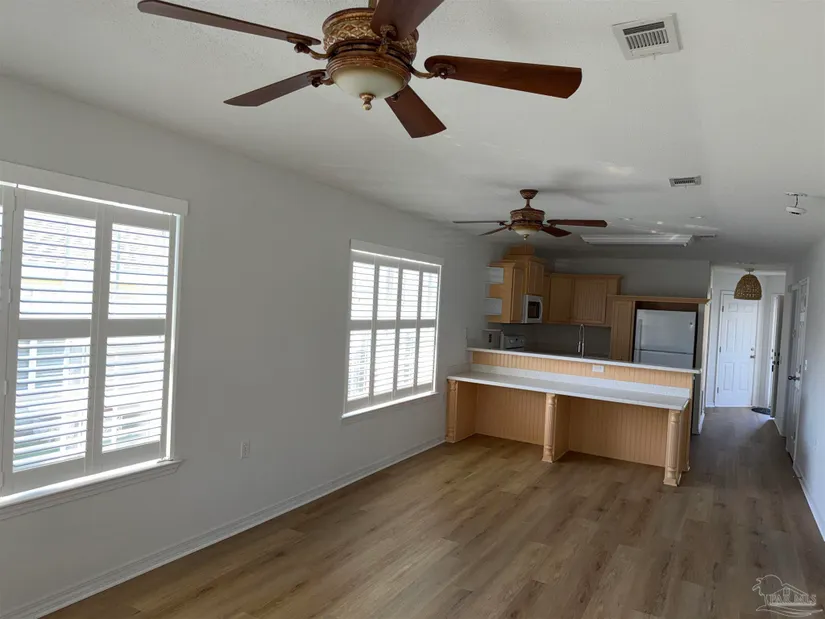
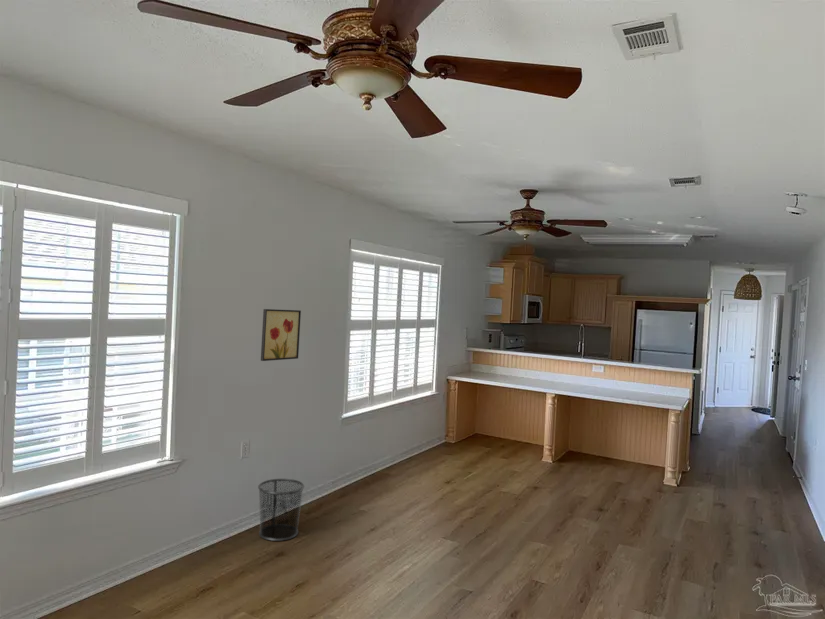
+ wall art (280, 334)
+ waste bin (280, 509)
